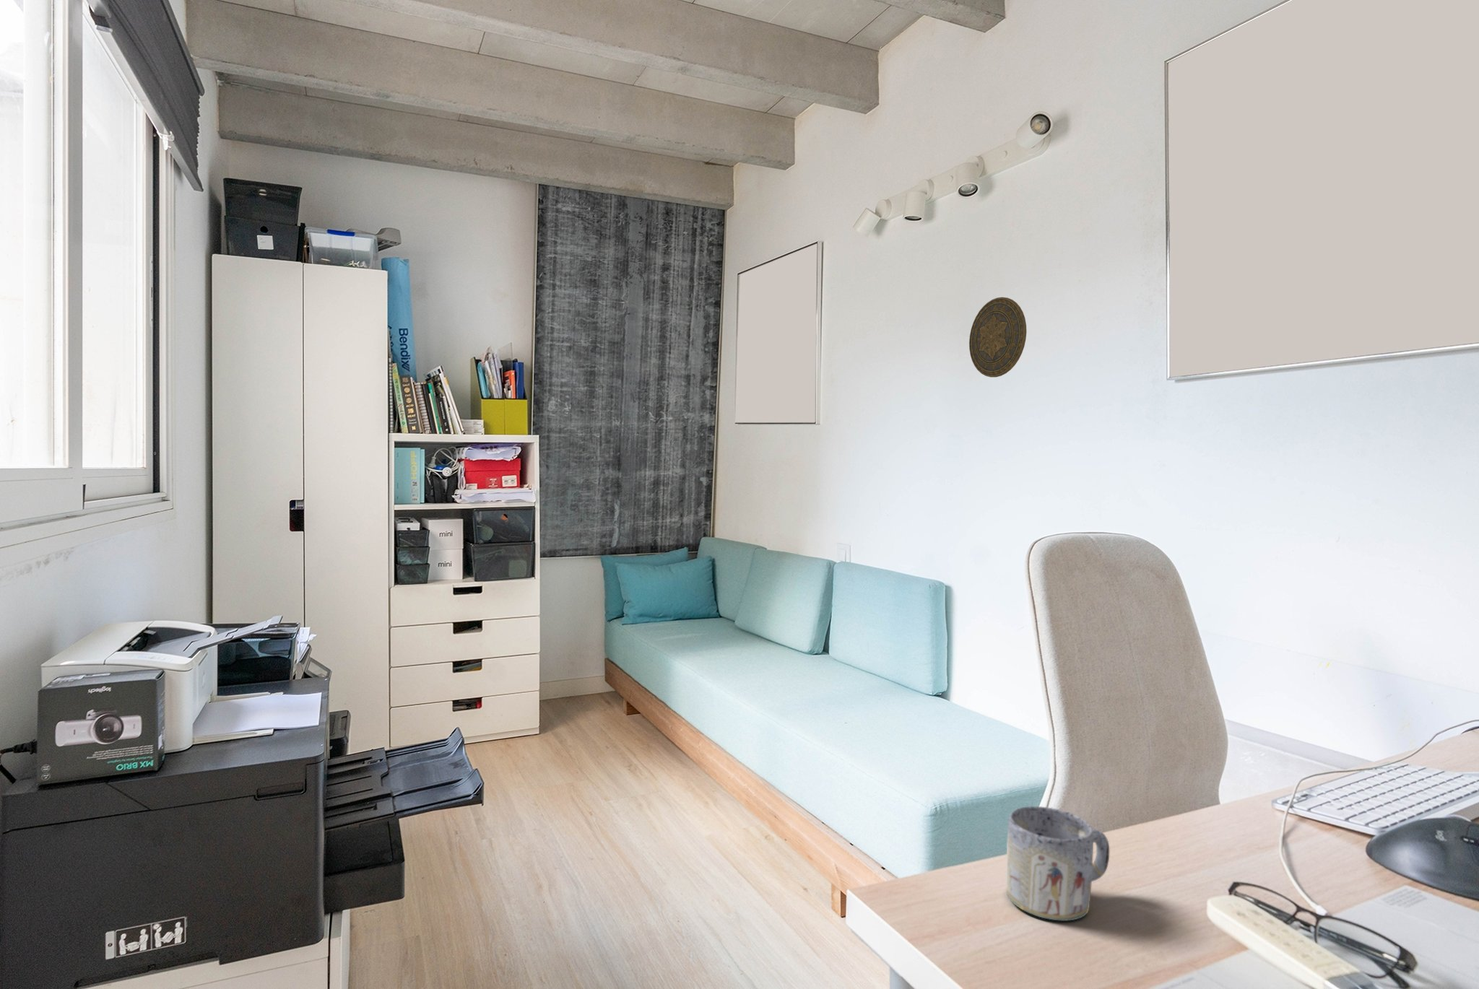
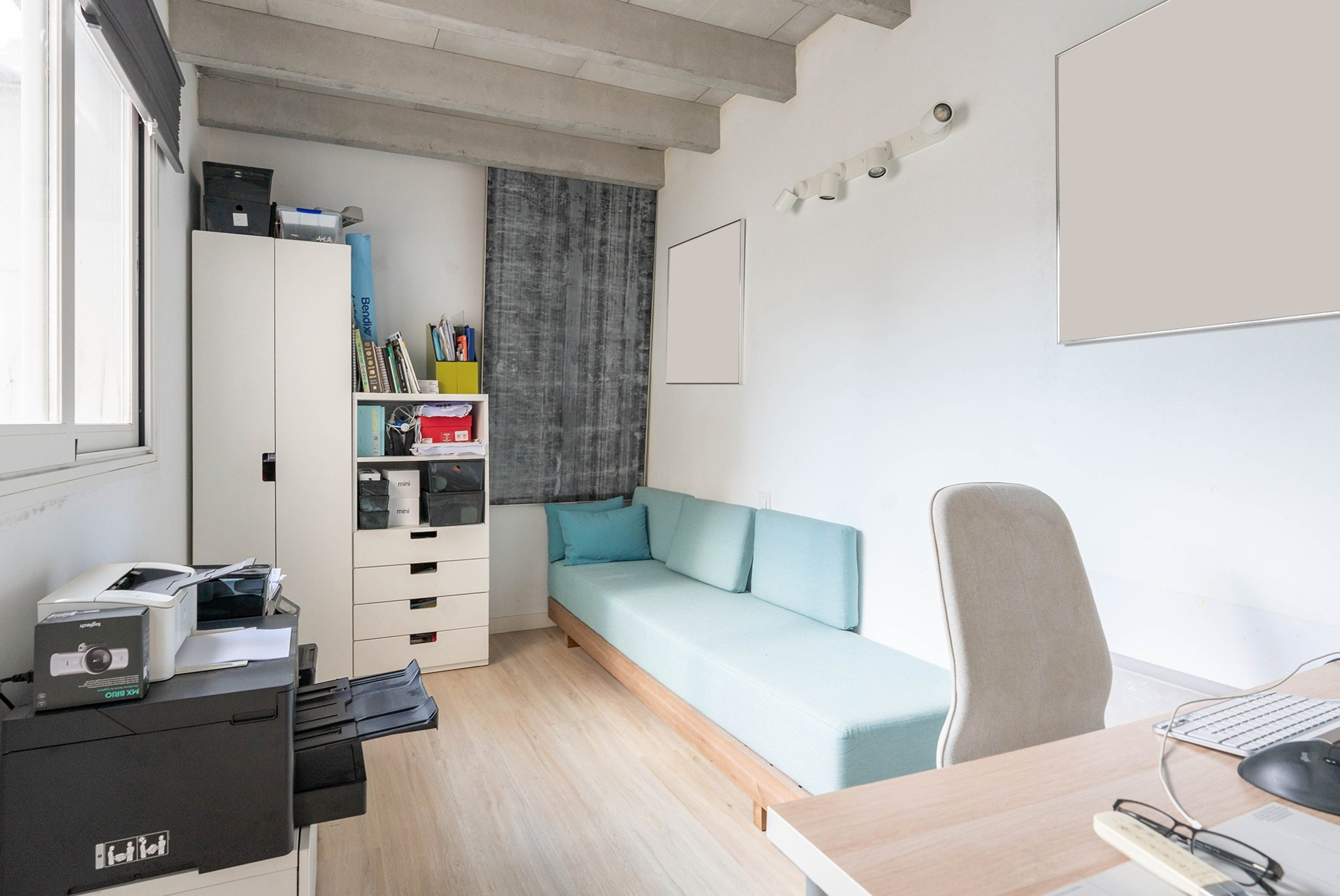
- decorative plate (993, 337)
- mug (1061, 859)
